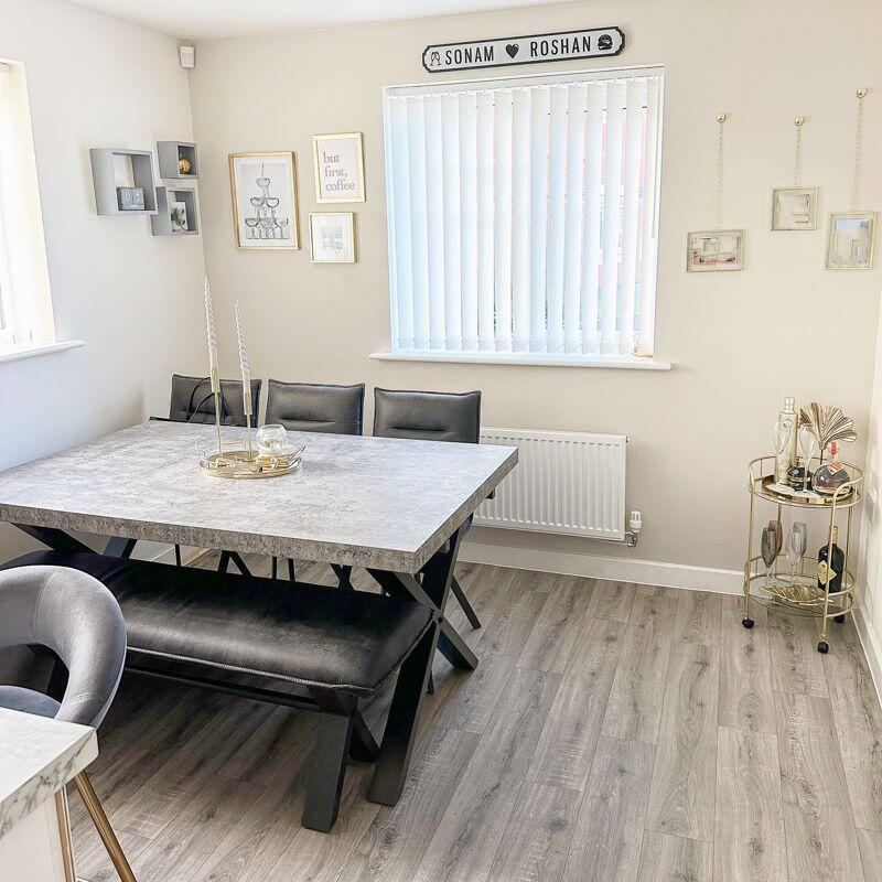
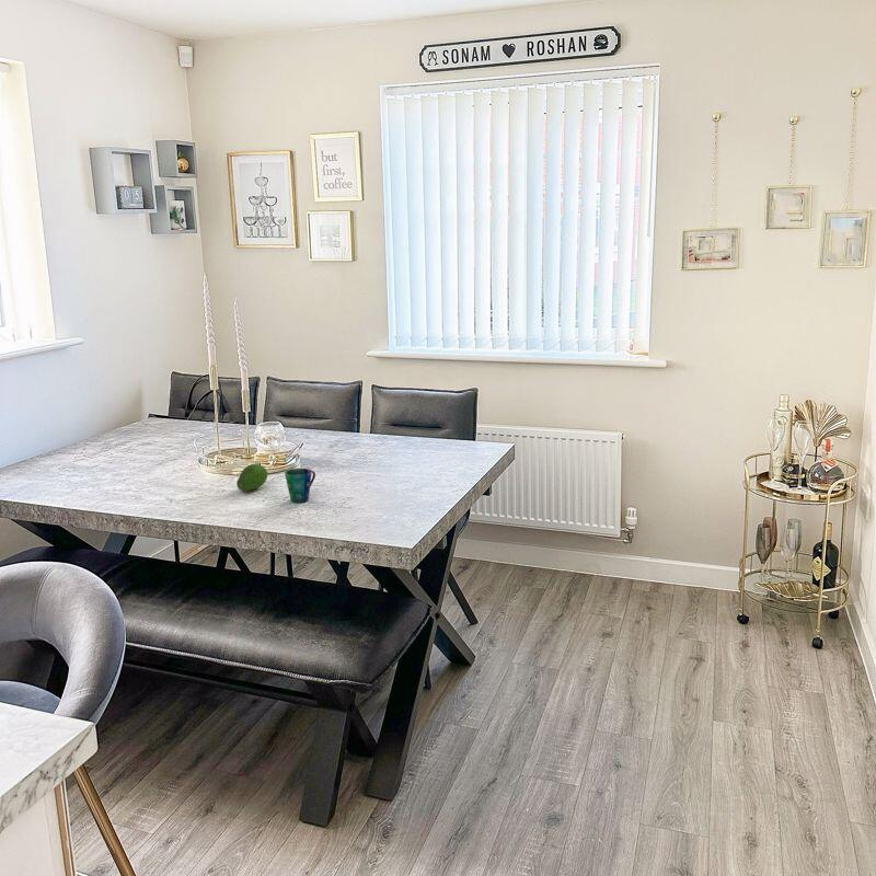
+ cup (301, 484)
+ fruit (251, 476)
